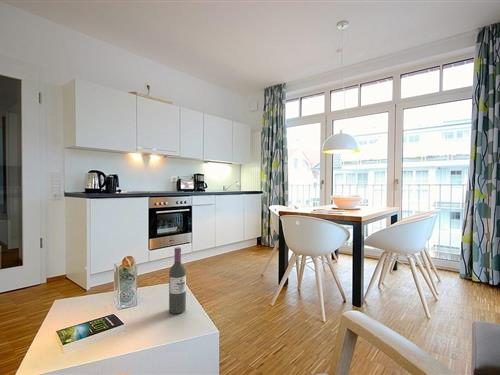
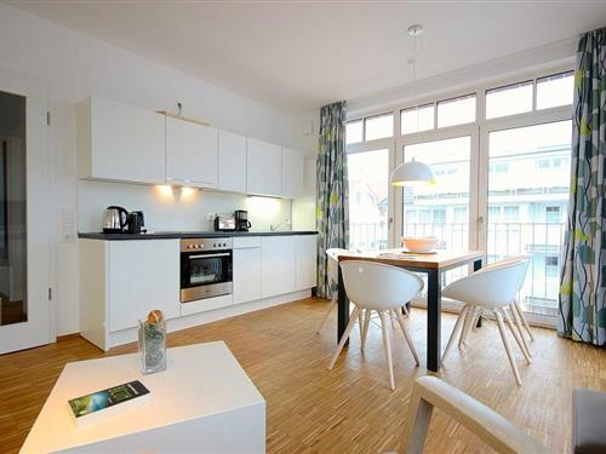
- wine bottle (177, 279)
